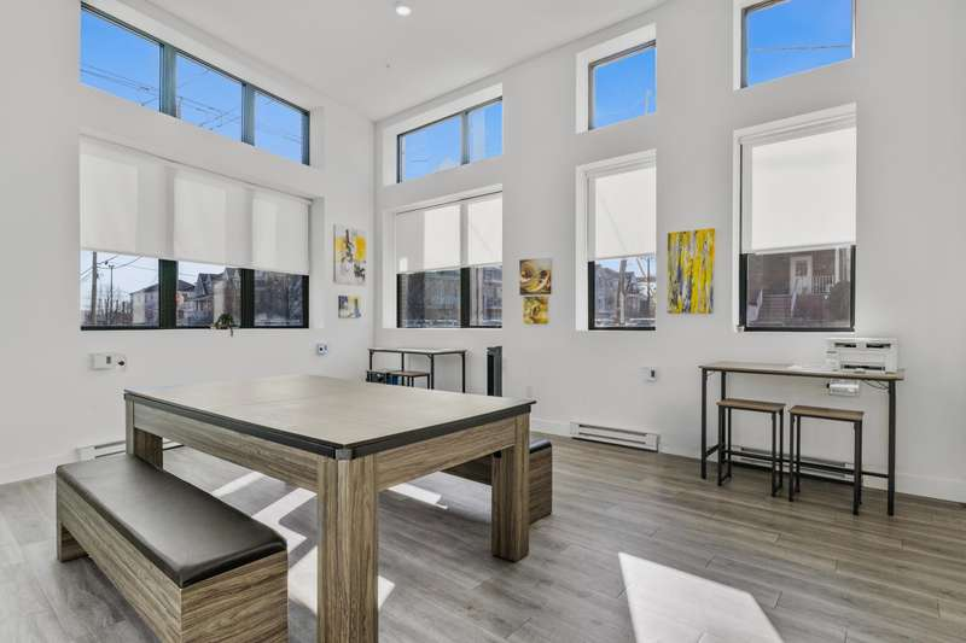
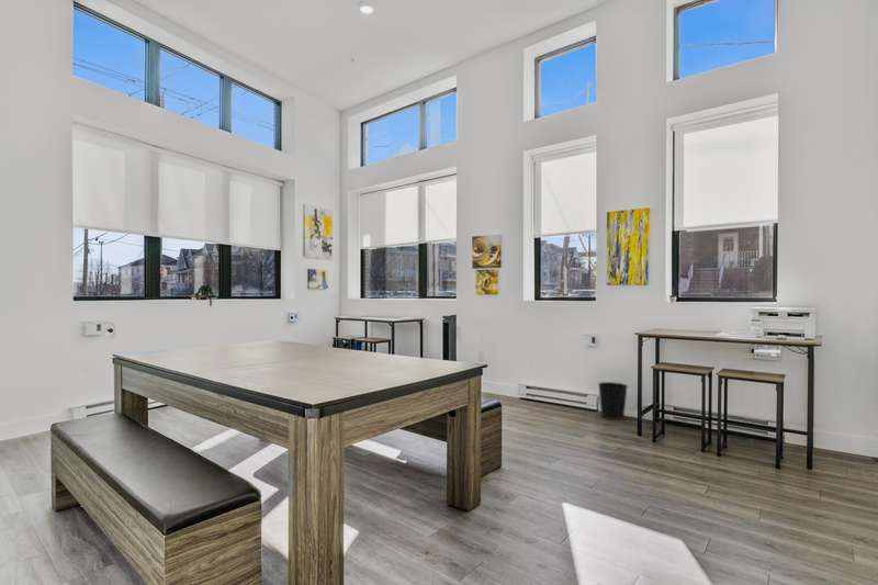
+ wastebasket (612, 401)
